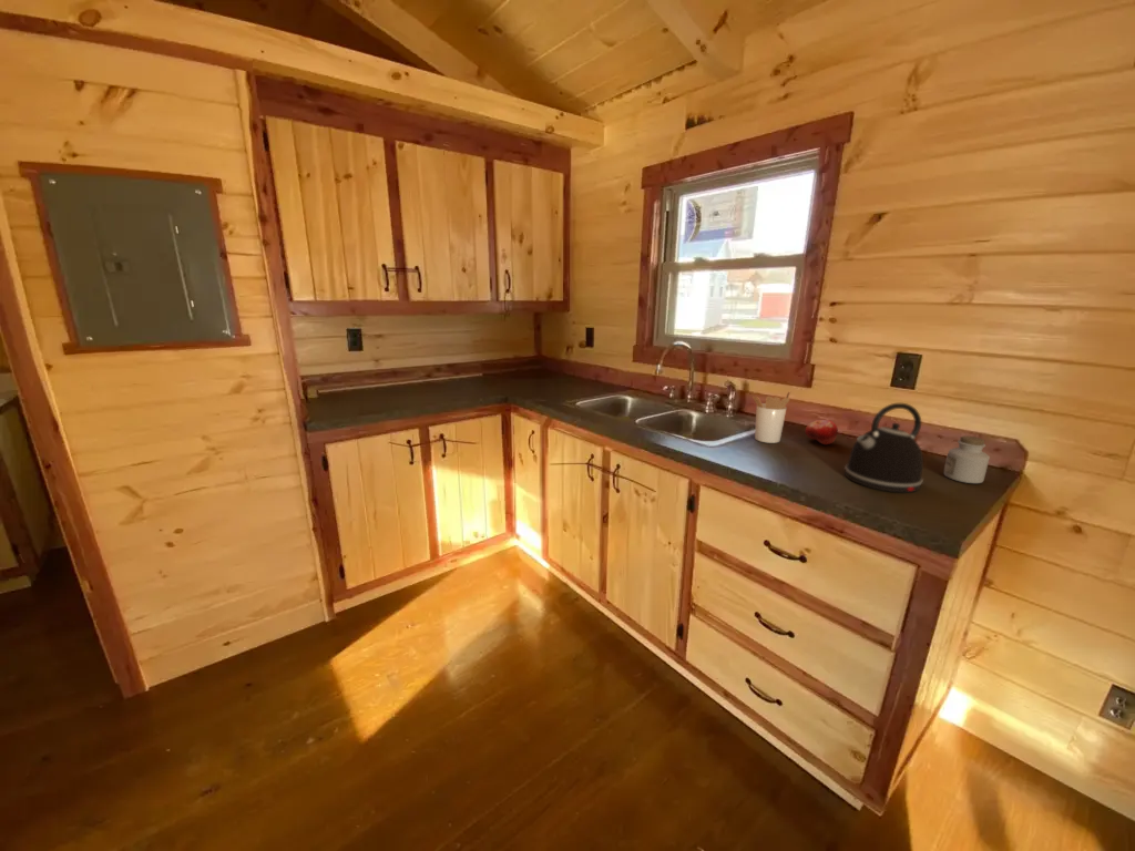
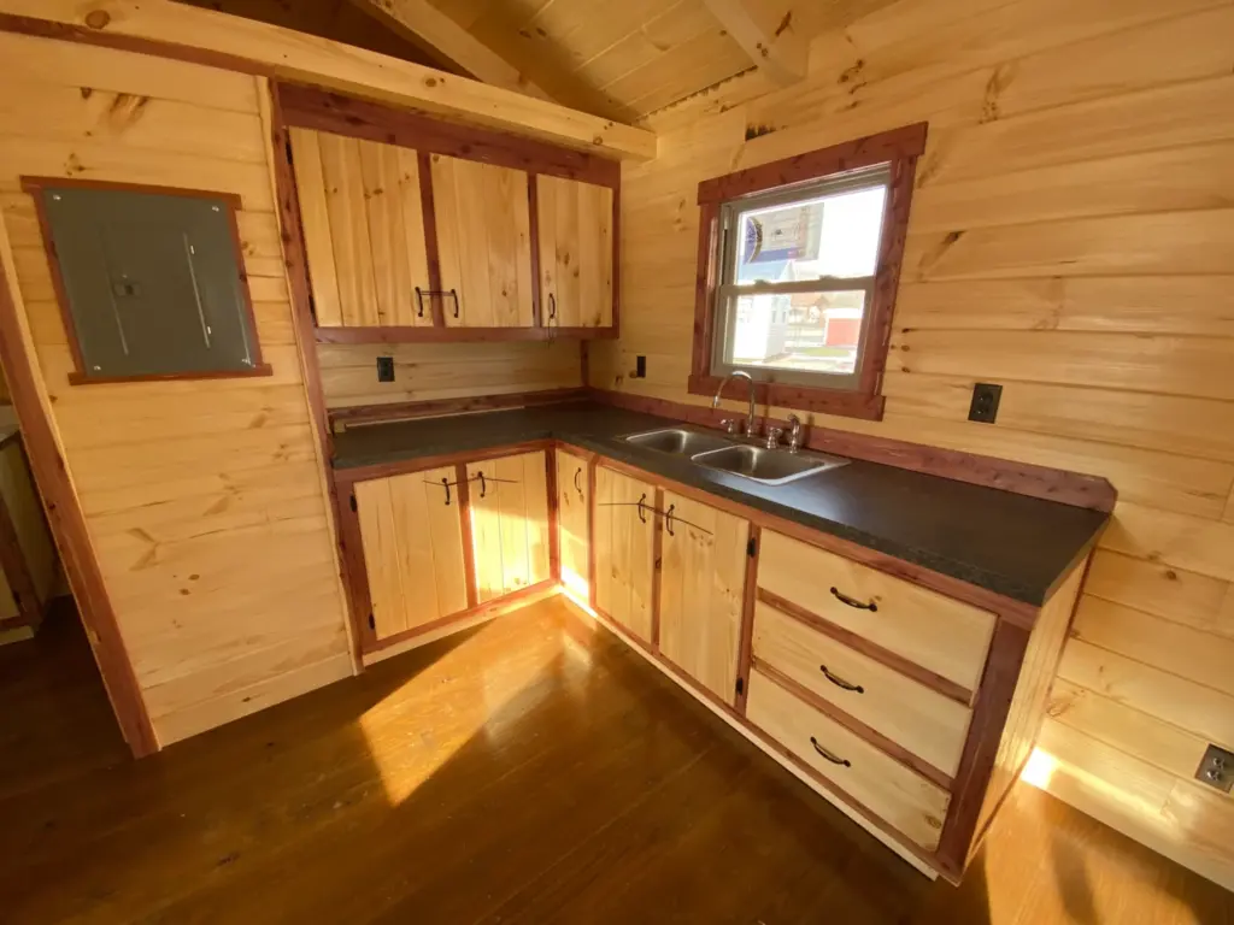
- kettle (889, 442)
- fruit (822, 431)
- jar (968, 458)
- utensil holder (771, 417)
